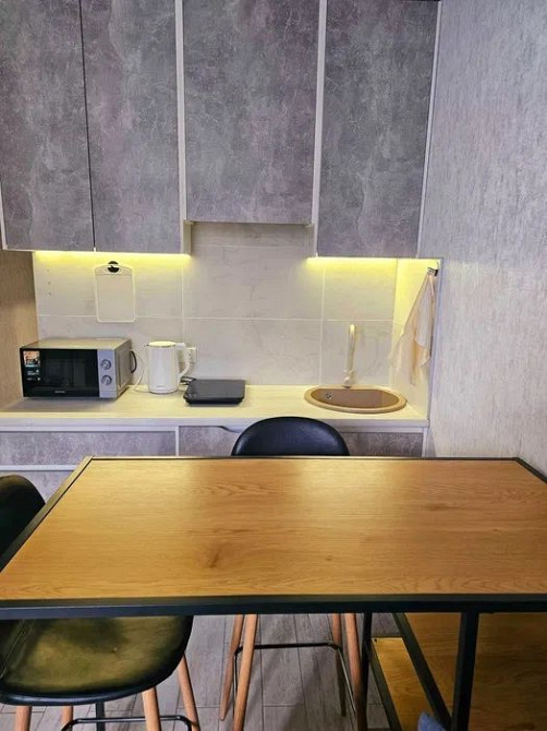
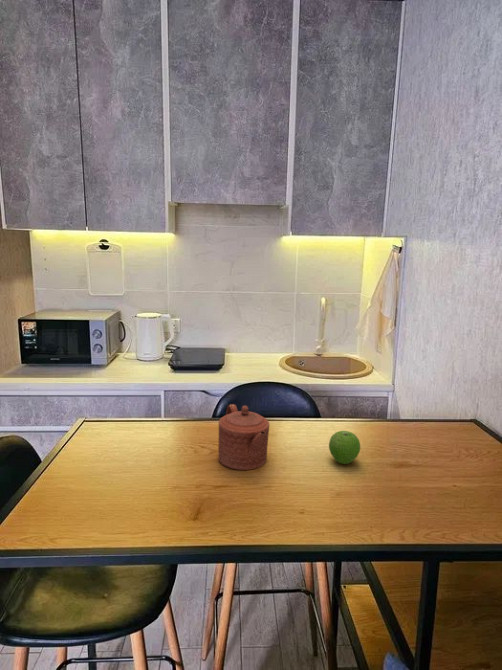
+ teapot (243, 432)
+ fruit (344, 447)
